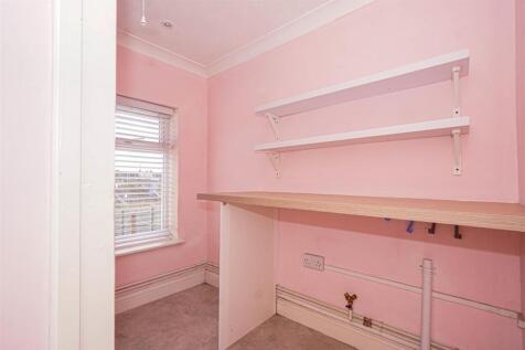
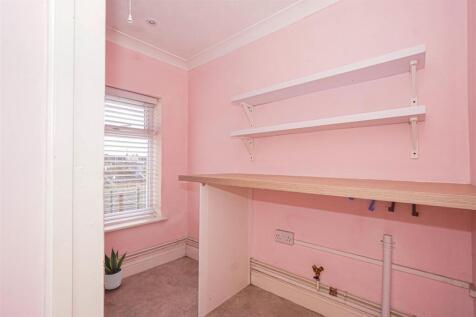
+ potted plant (113, 265)
